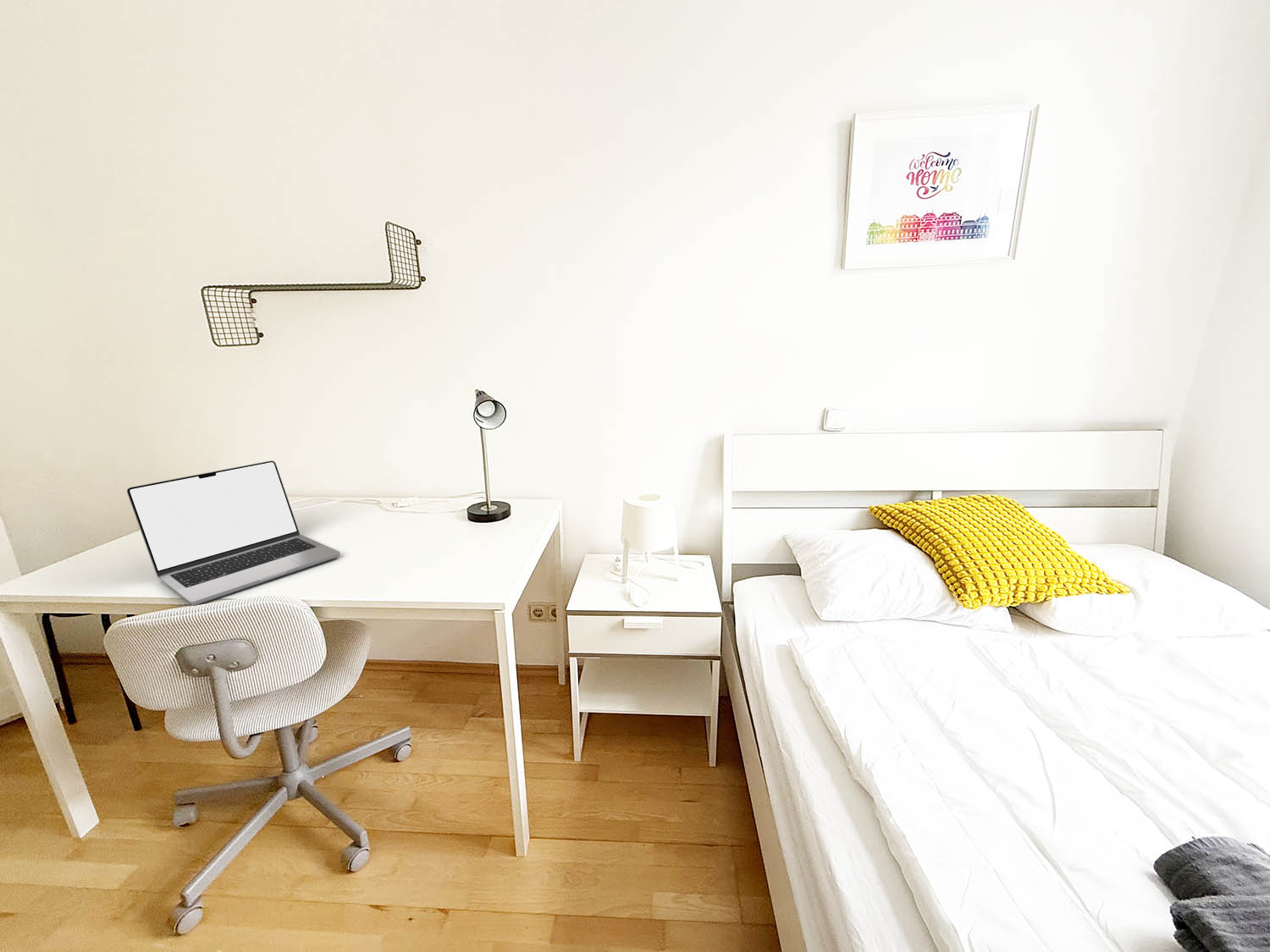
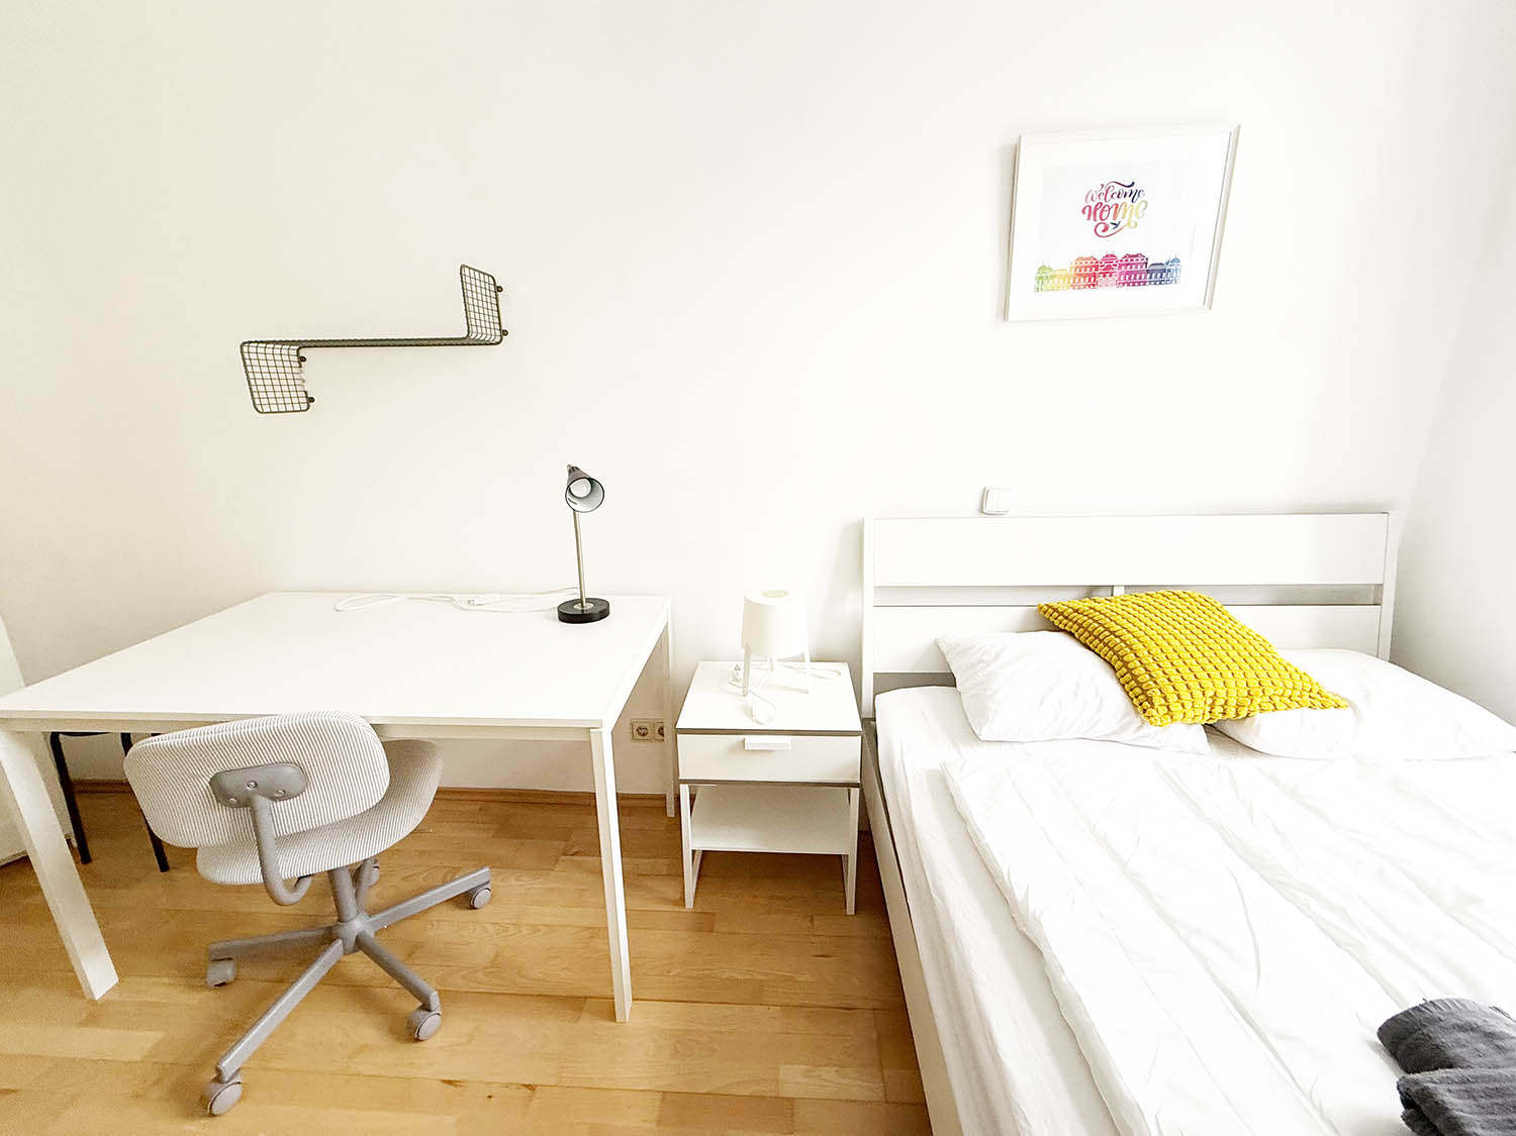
- laptop (238, 524)
